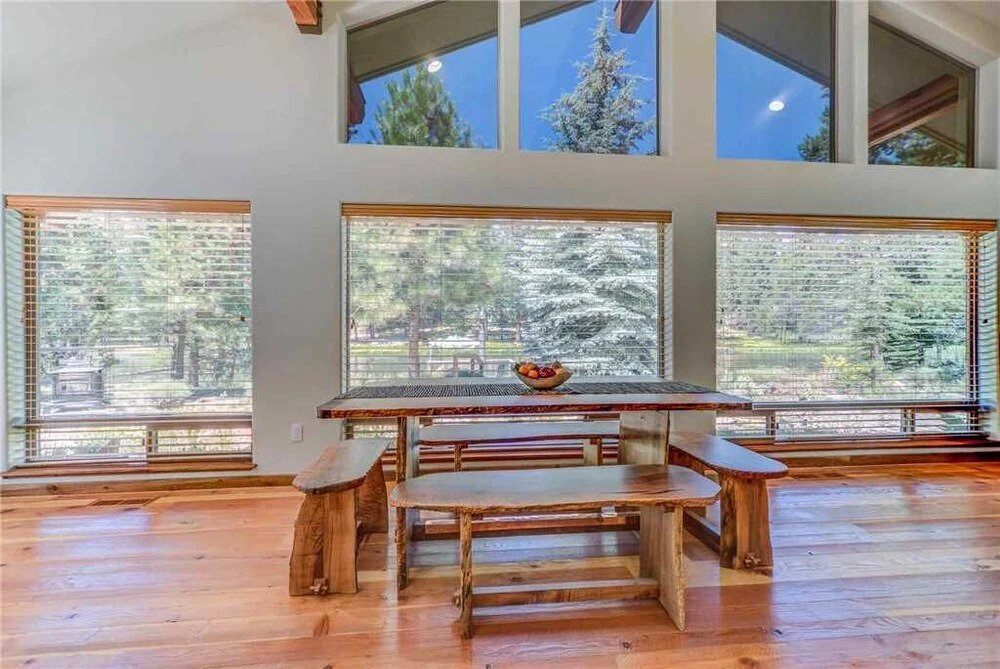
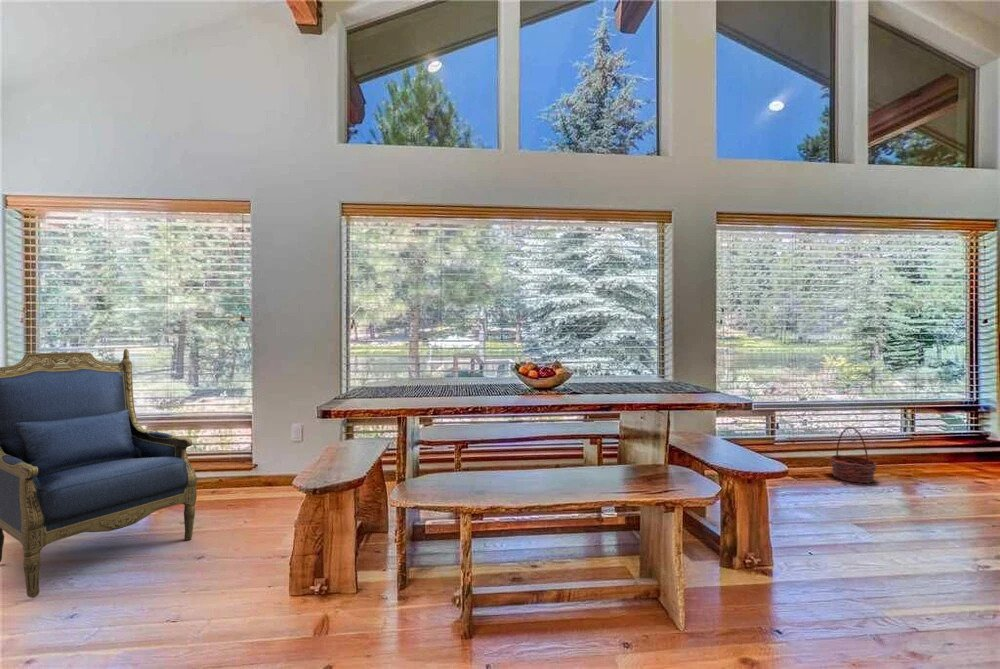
+ armchair (89, 450)
+ basket (852, 456)
